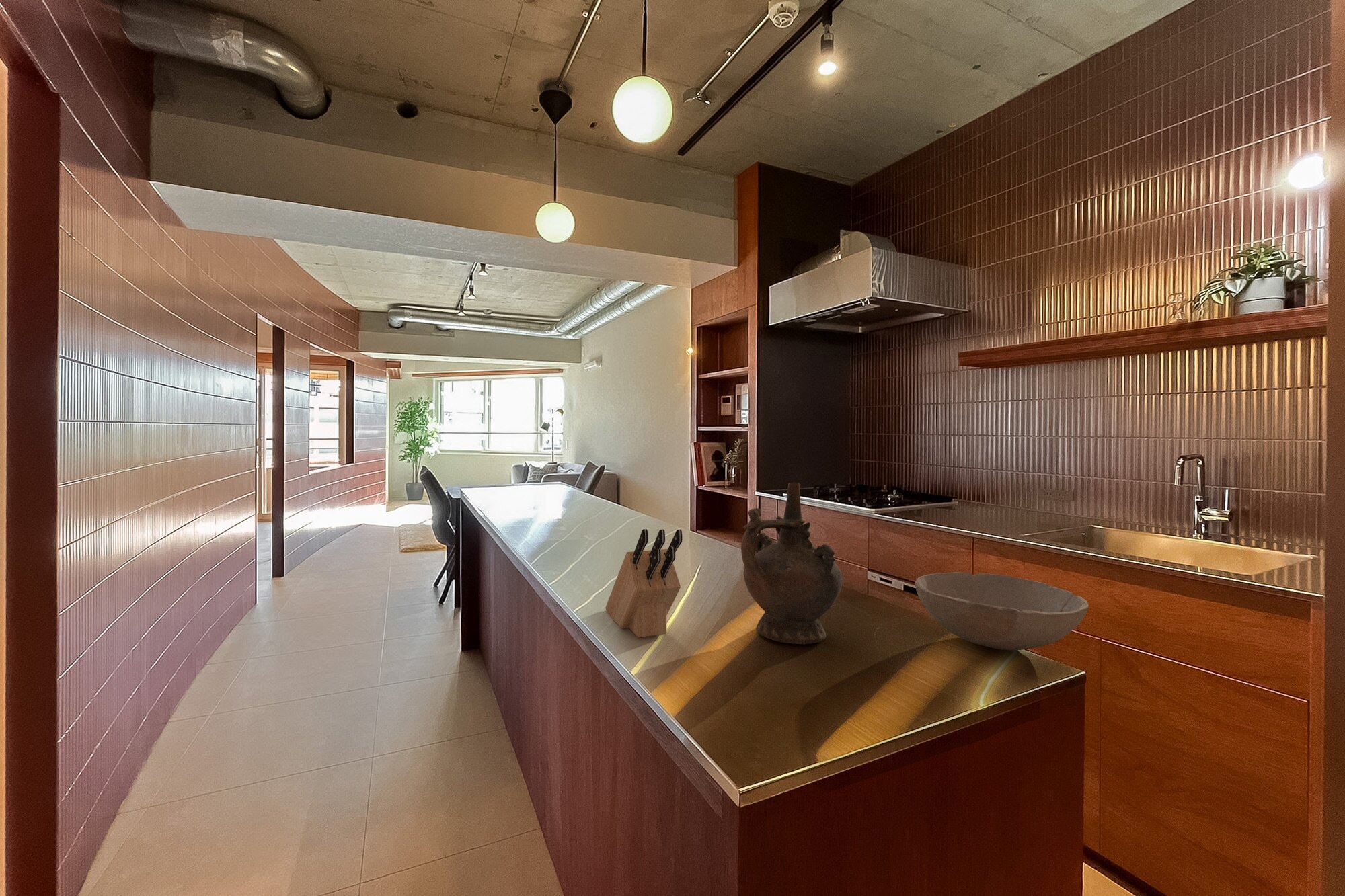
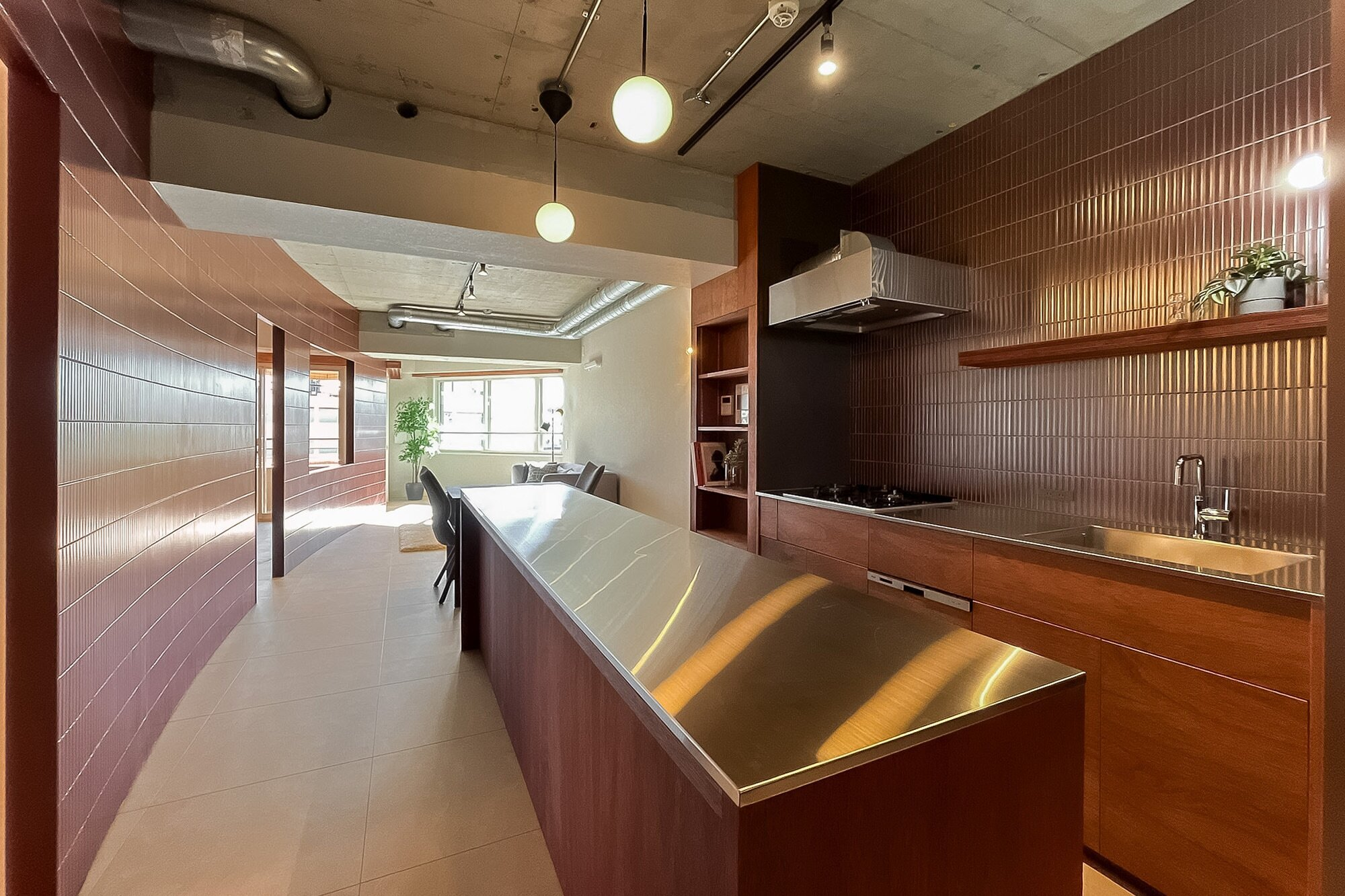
- knife block (643, 574)
- ceremonial vessel (787, 558)
- bowl (995, 615)
